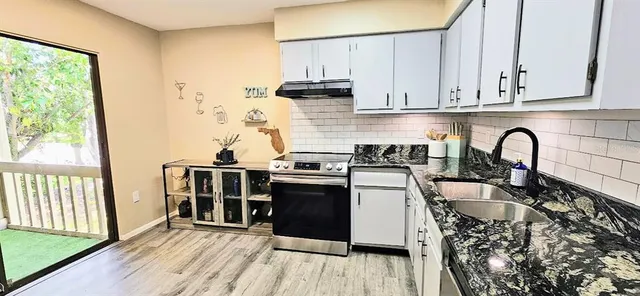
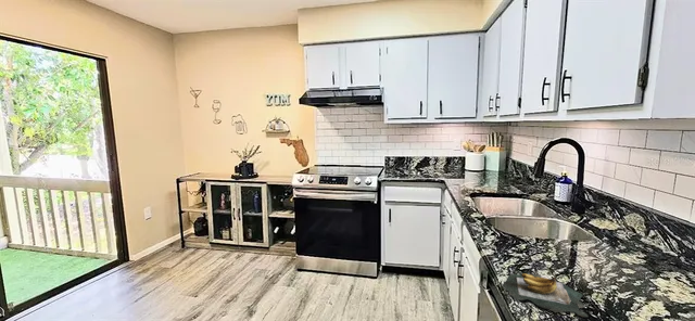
+ banana bunch (542, 283)
